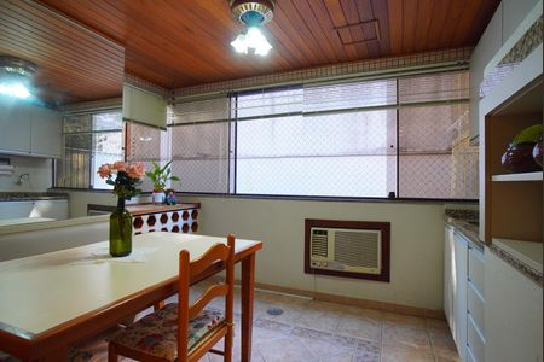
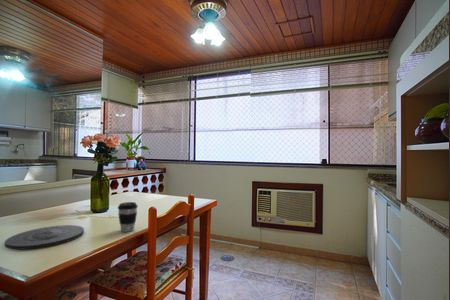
+ coffee cup (127, 216)
+ plate (47, 233)
